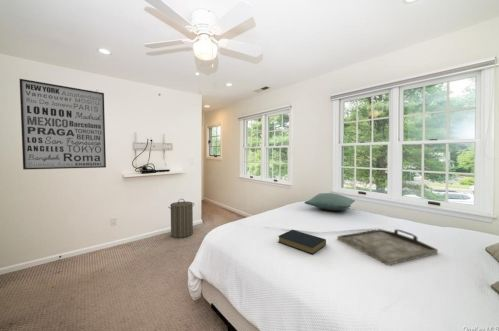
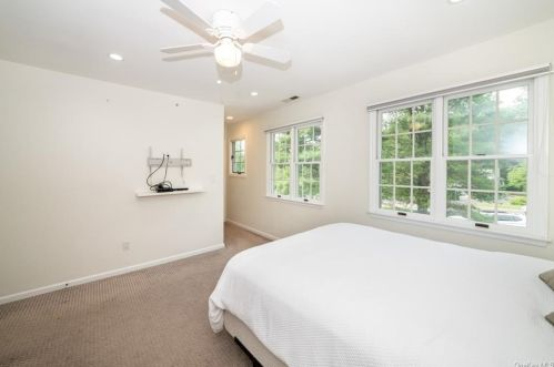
- pillow (330, 201)
- laundry hamper (181, 216)
- wall art (67, 127)
- serving tray (383, 240)
- hardback book (301, 240)
